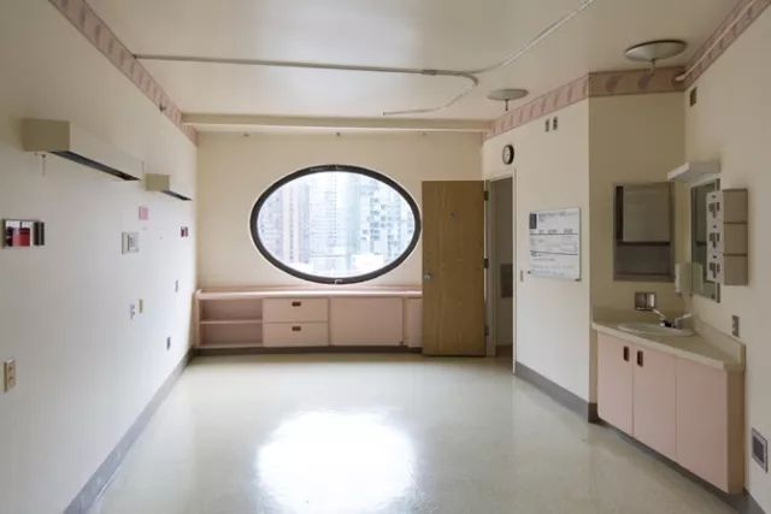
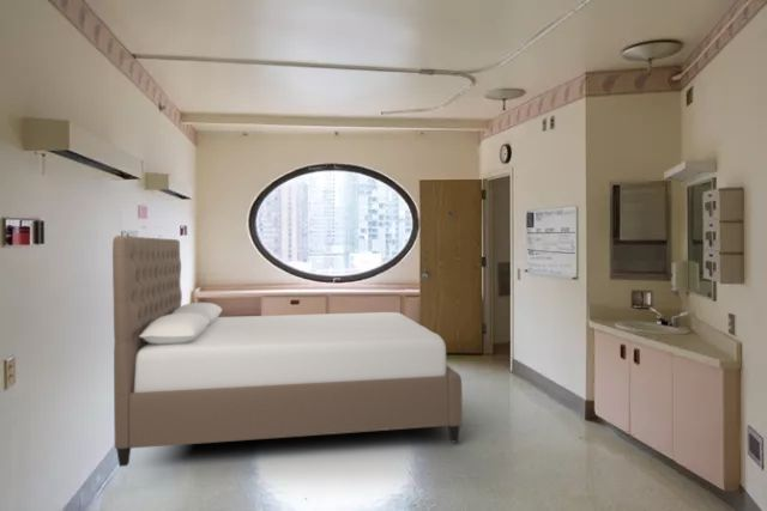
+ bed (295, 326)
